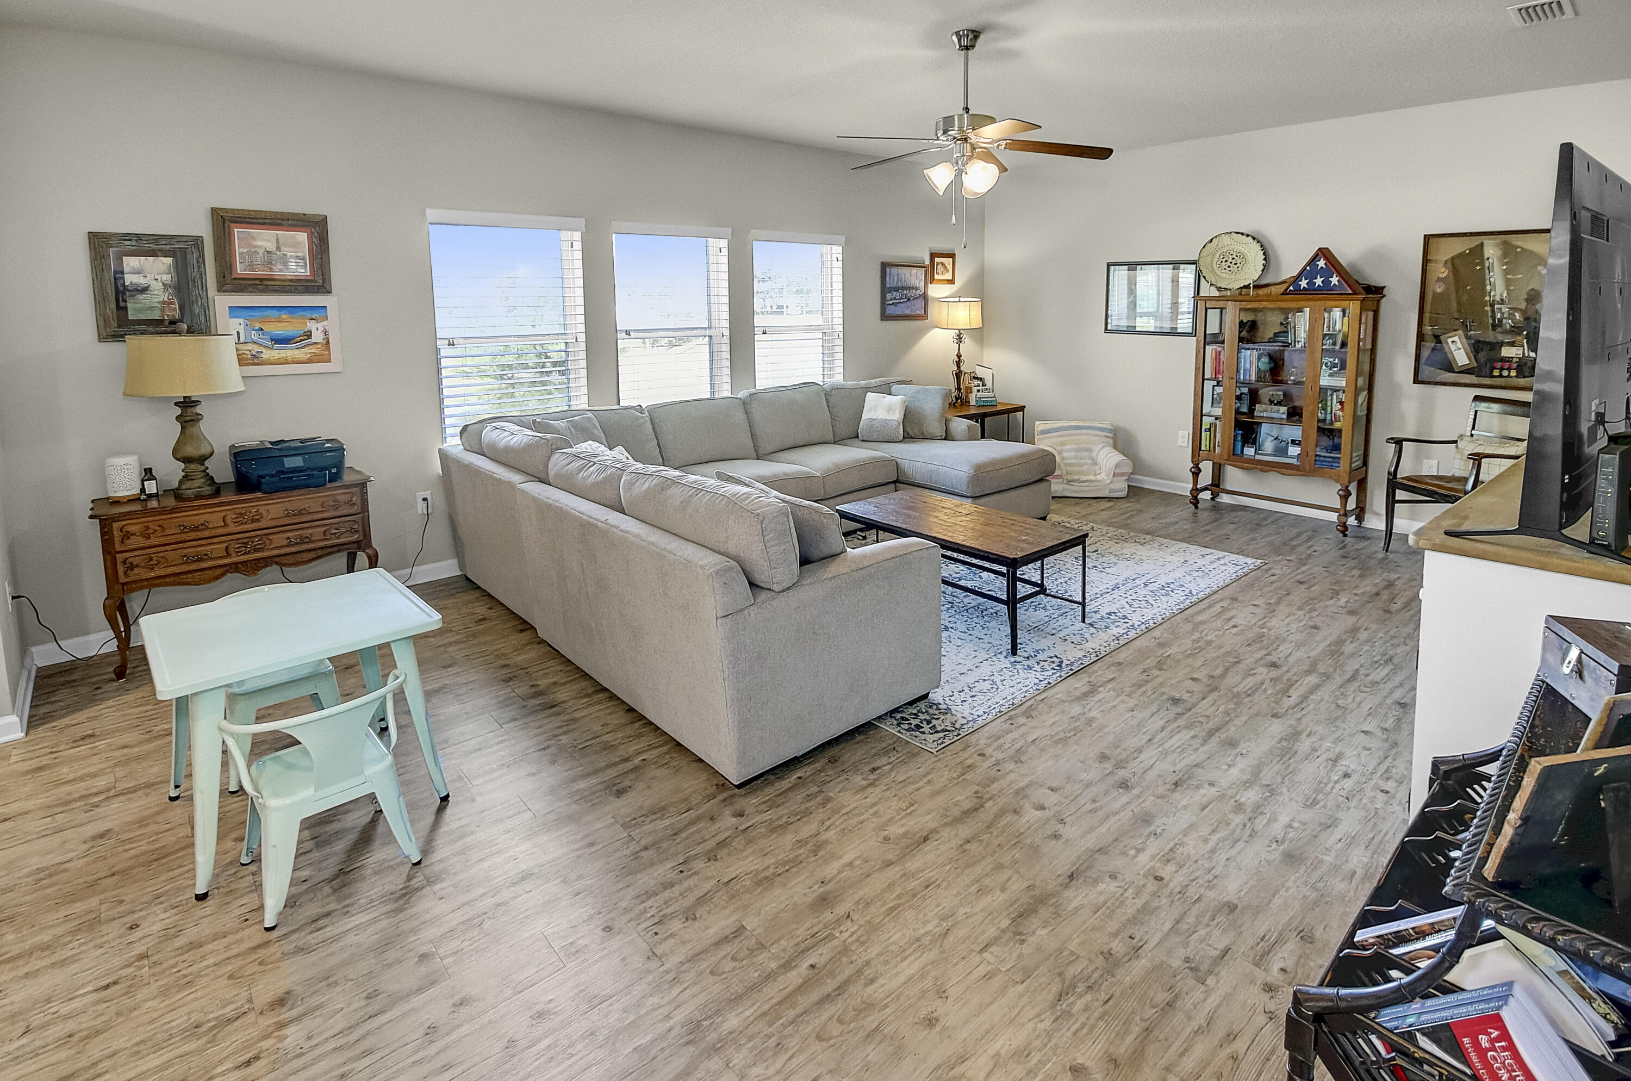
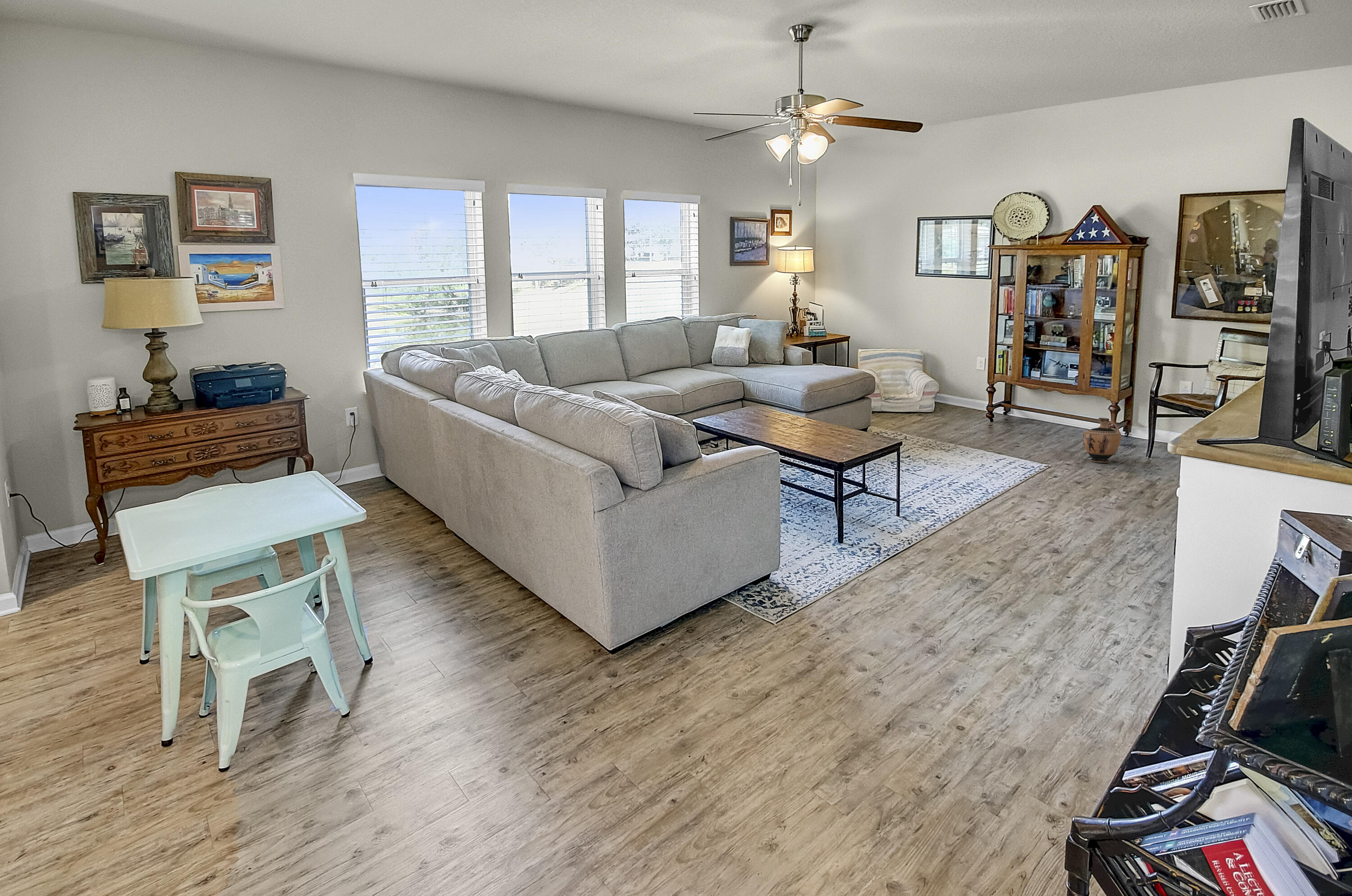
+ ceramic jug (1101, 440)
